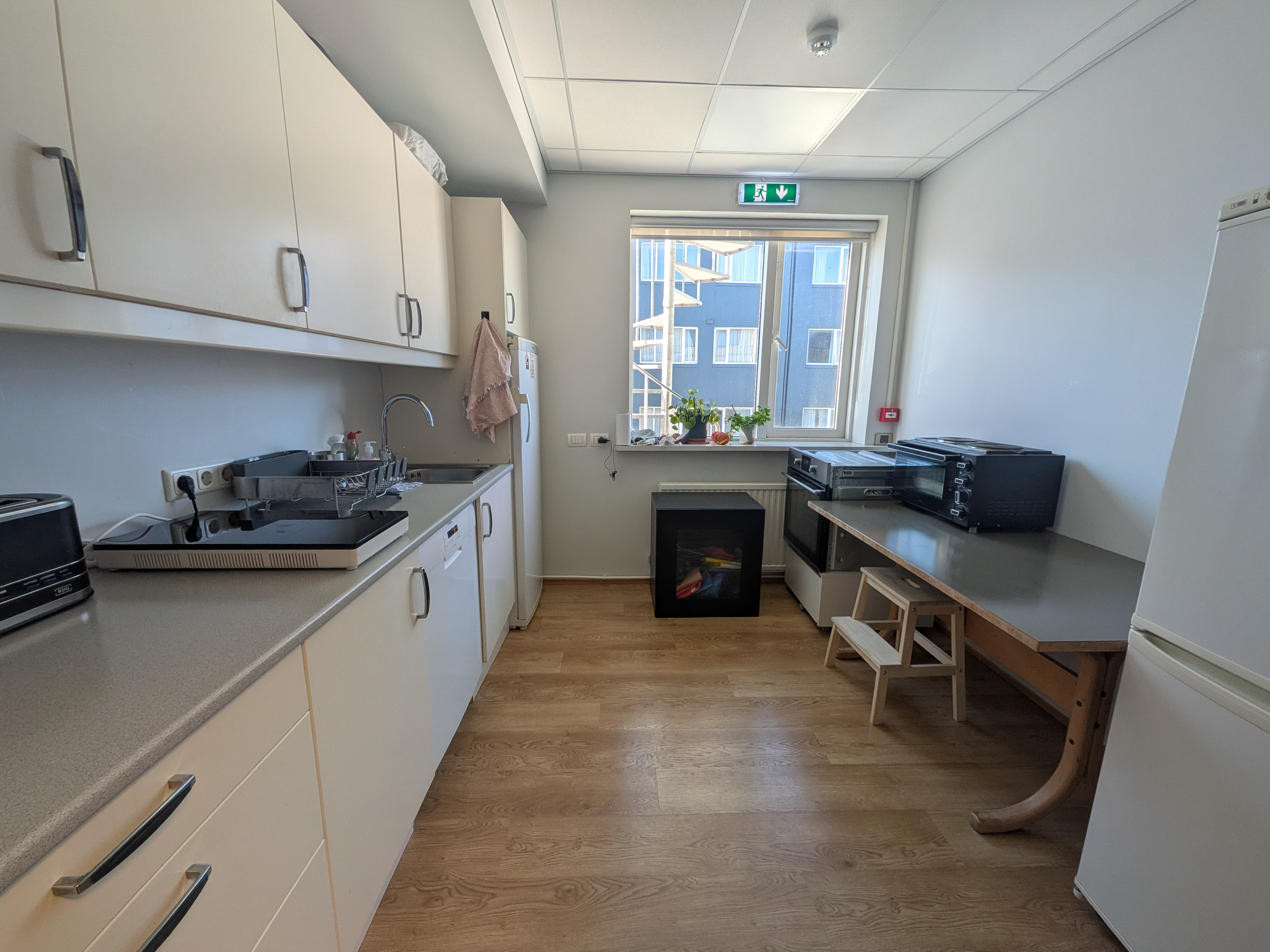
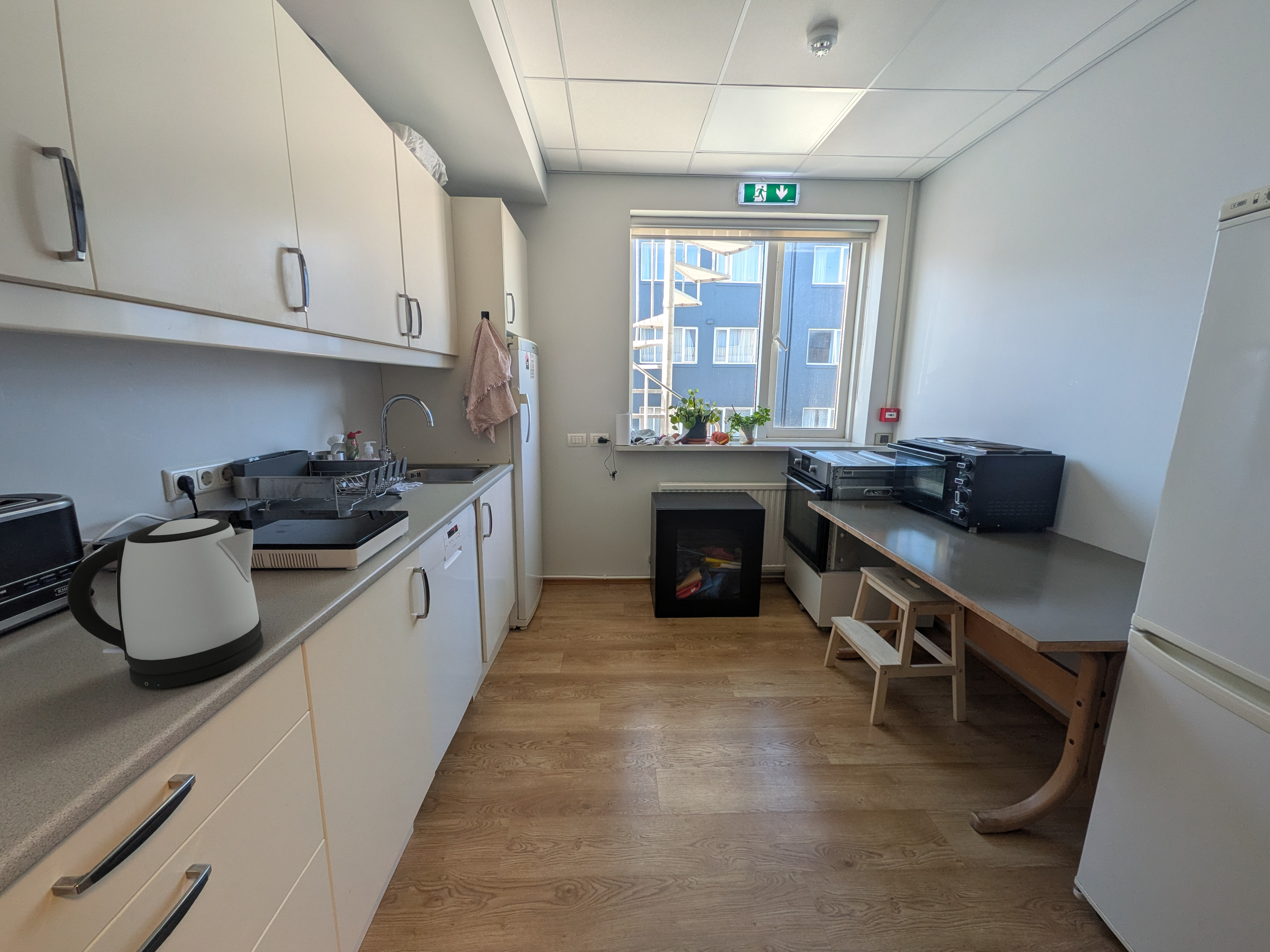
+ kettle (172, 595)
